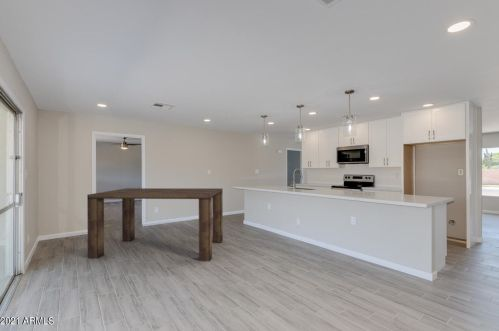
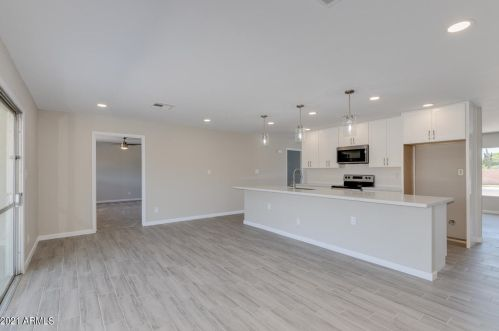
- dining table (162, 198)
